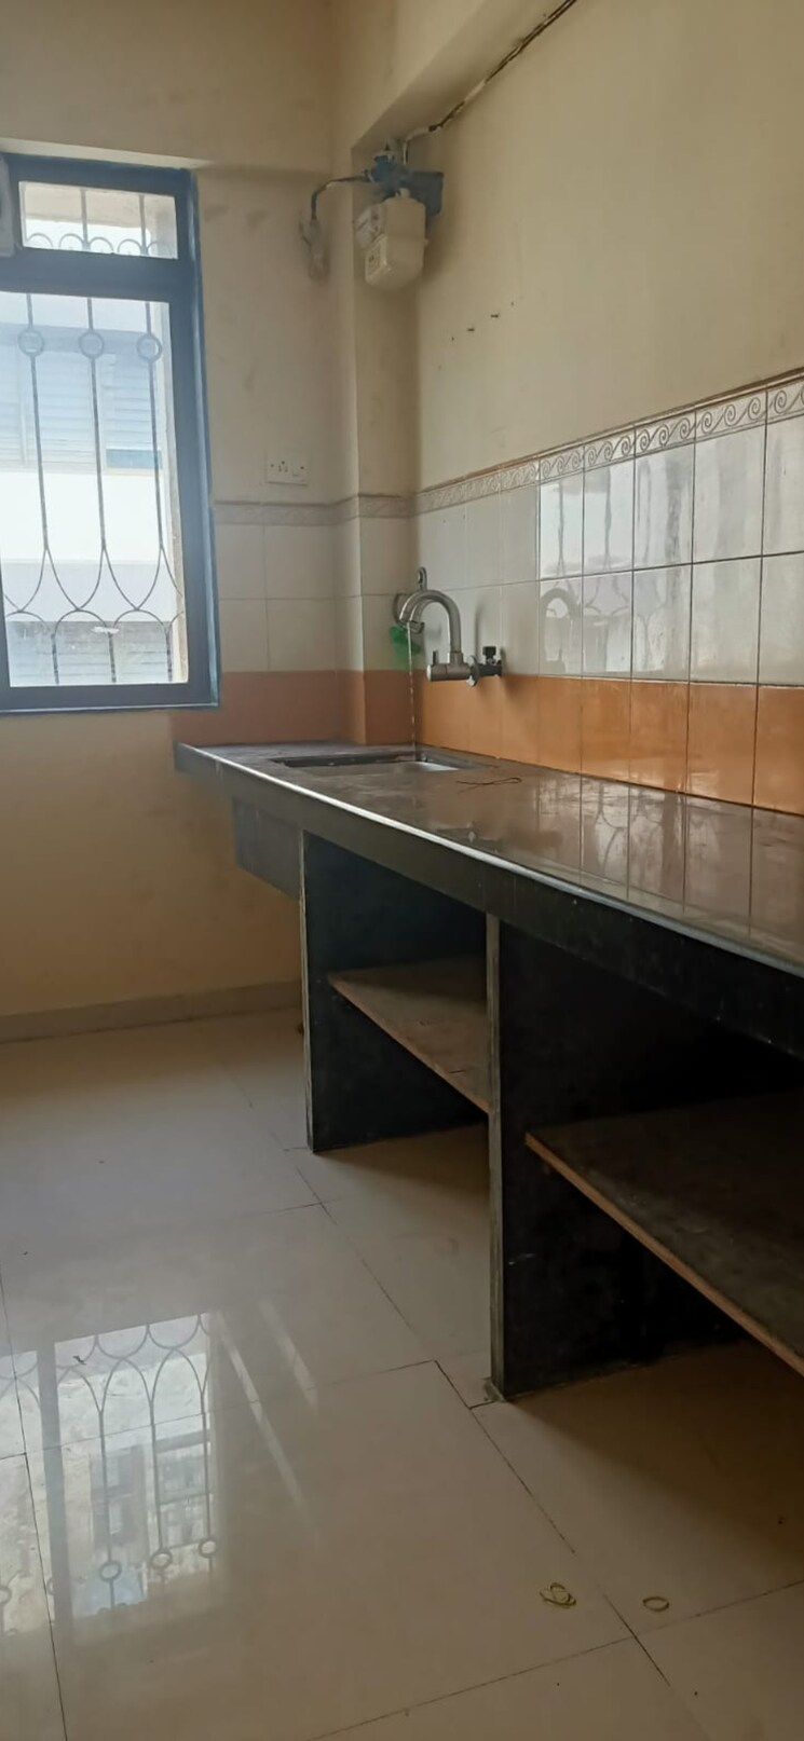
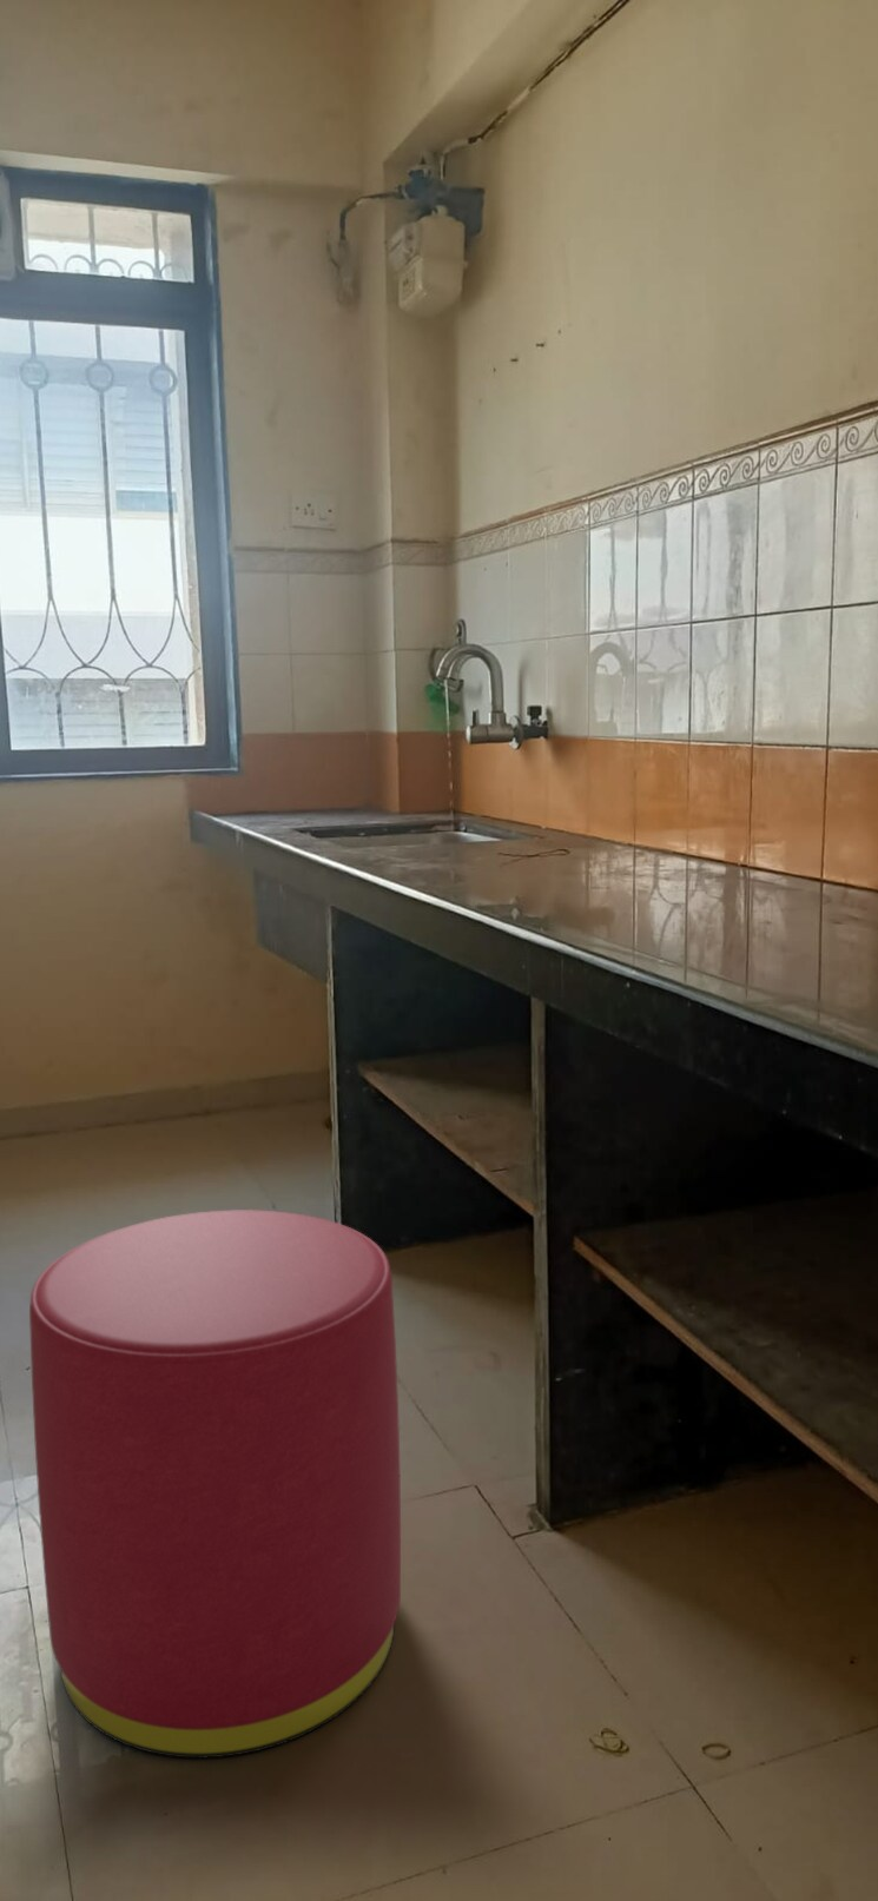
+ stool (222, 1454)
